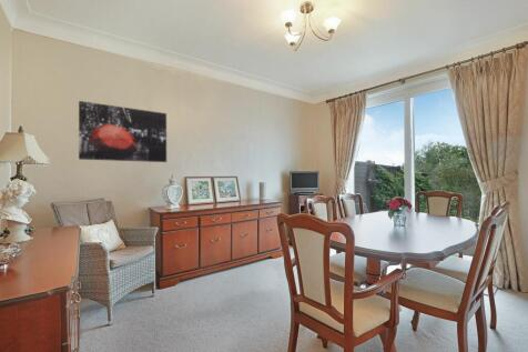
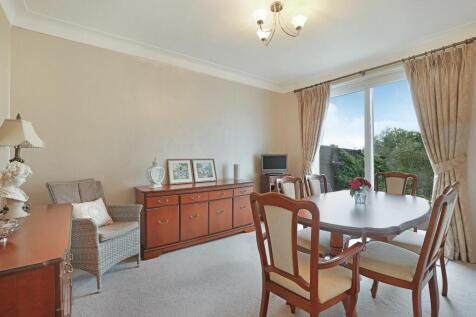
- wall art (126, 134)
